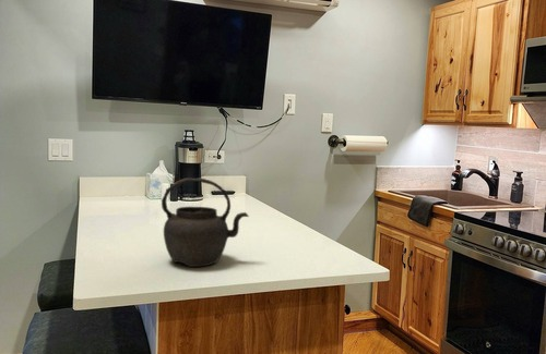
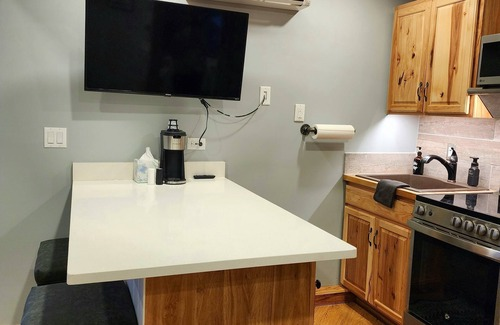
- kettle (204, 219)
